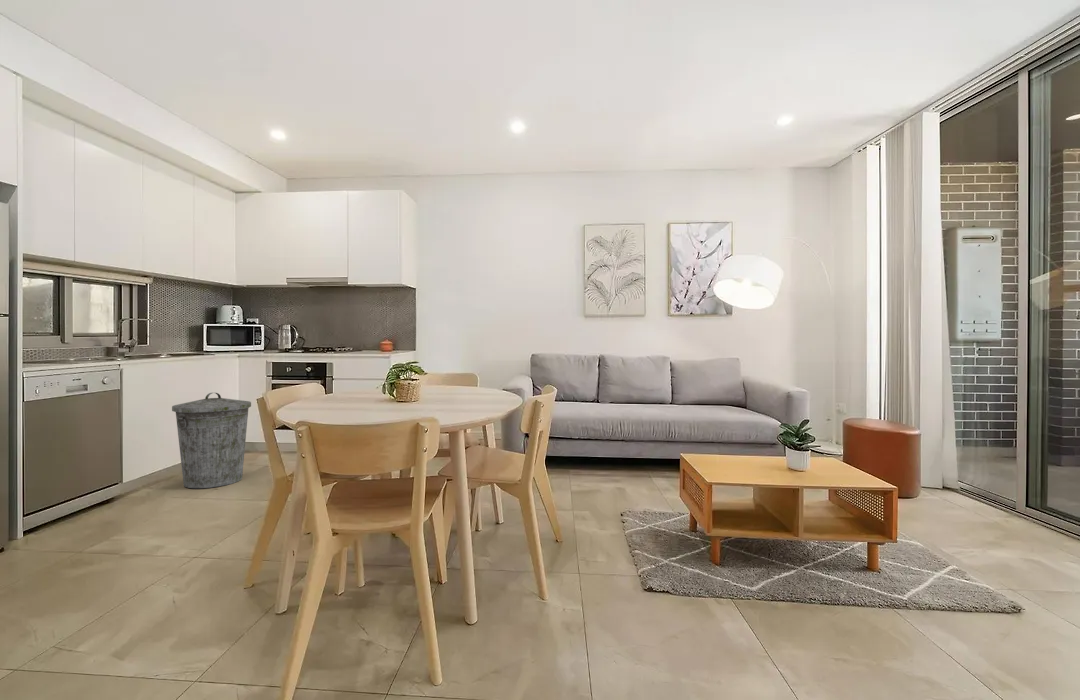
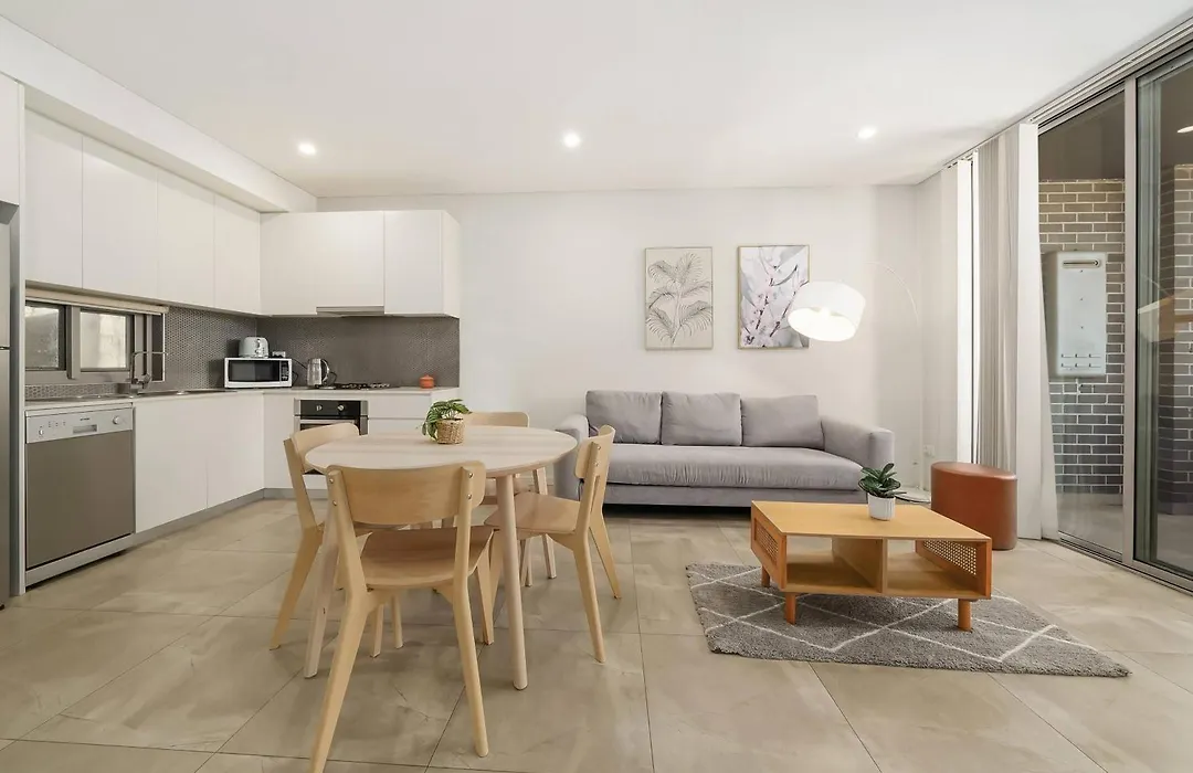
- trash can (213, 437)
